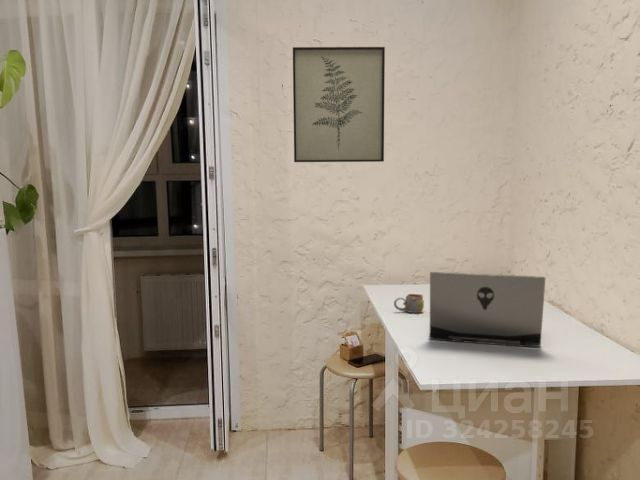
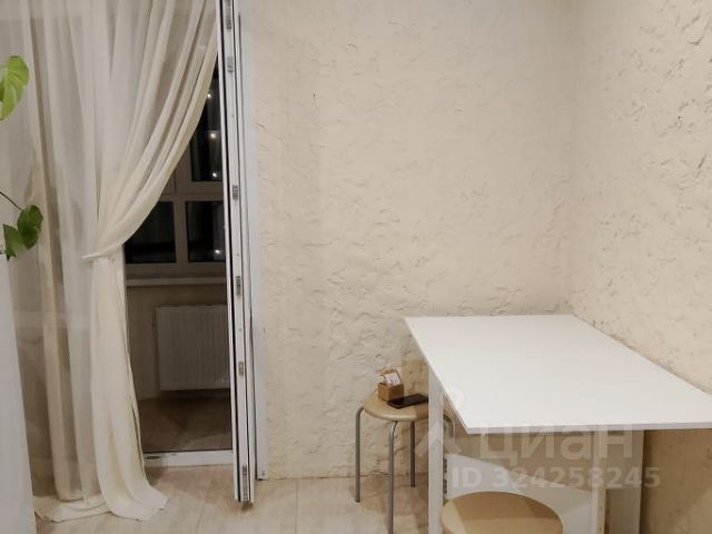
- laptop computer (484, 301)
- wall art (338, 105)
- mug (408, 303)
